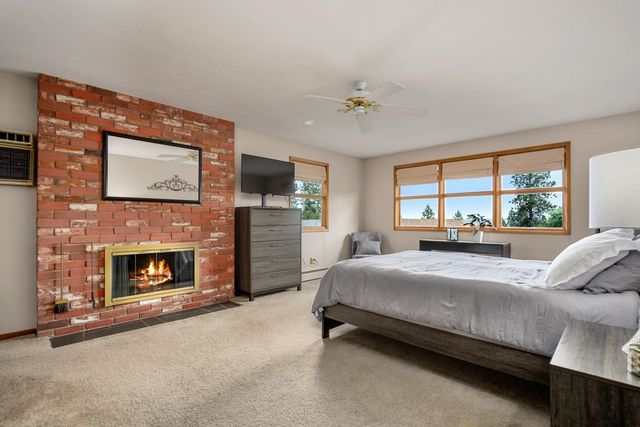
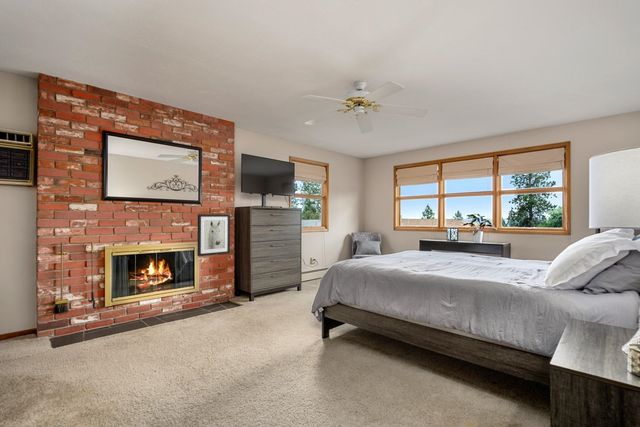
+ wall art (214, 234)
